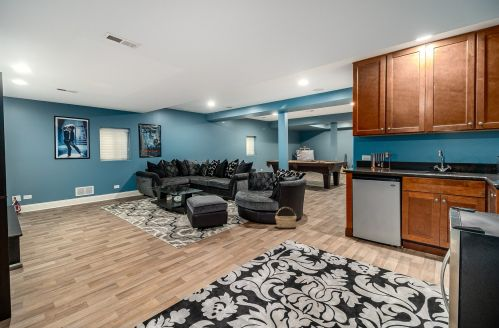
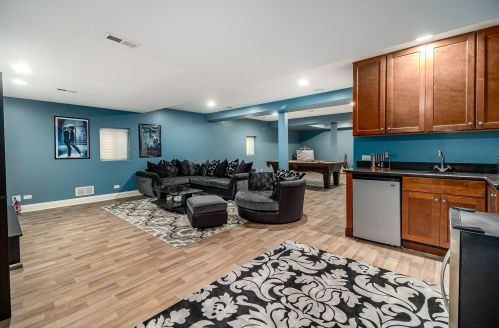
- basket (285, 217)
